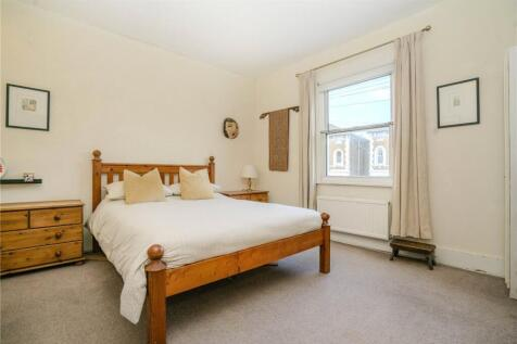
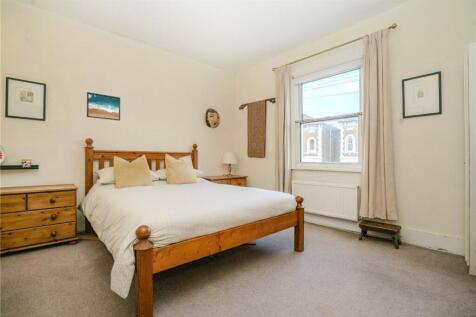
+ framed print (104, 106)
